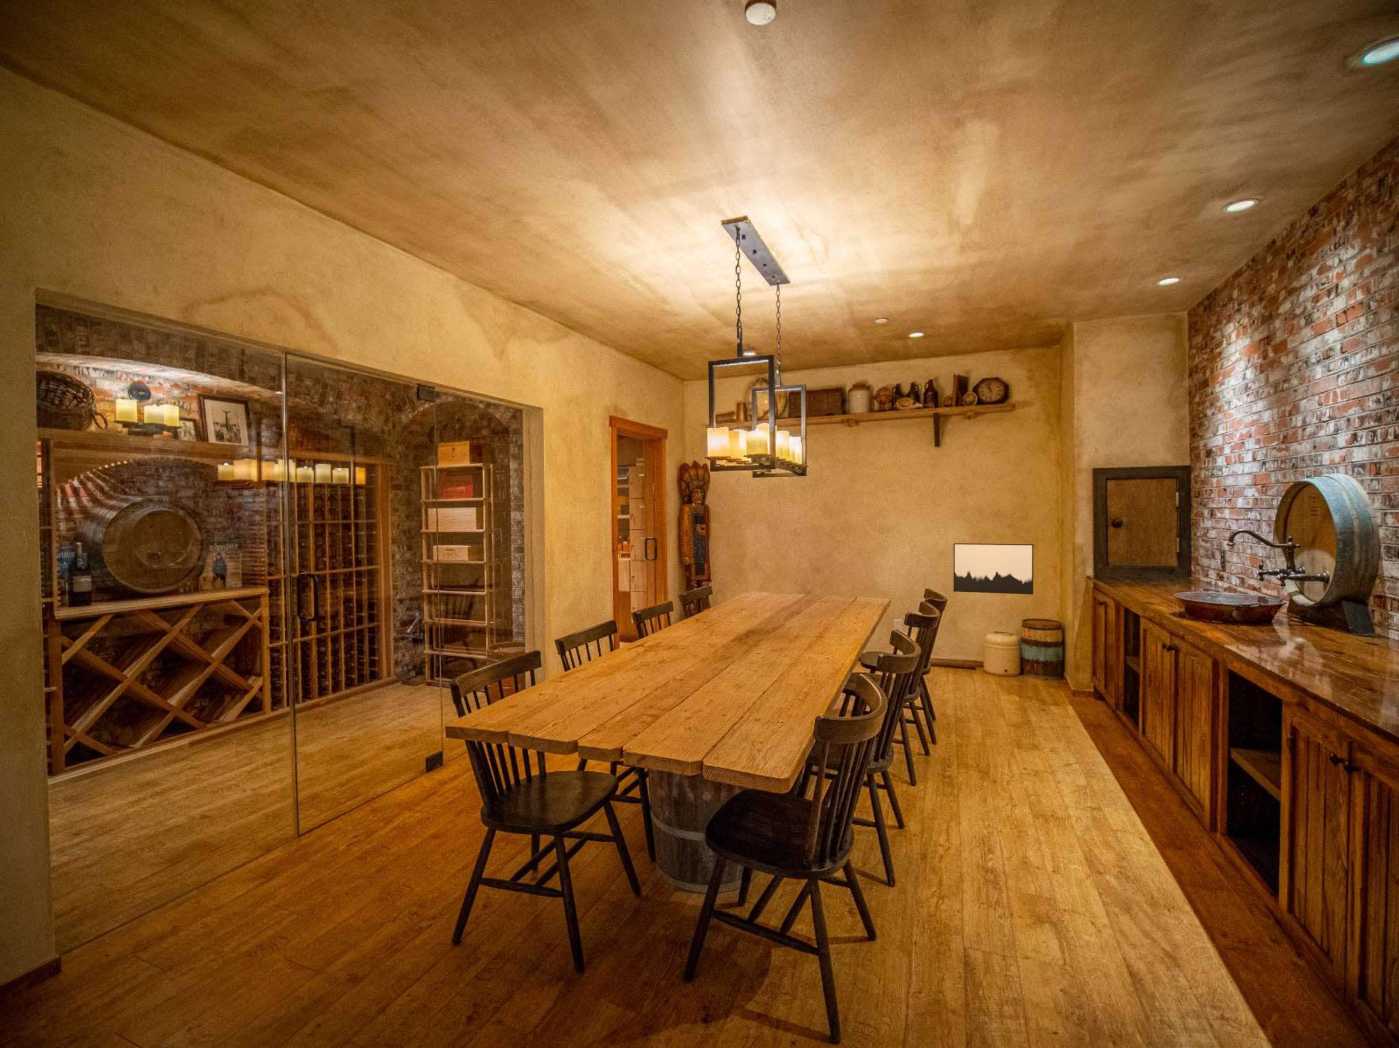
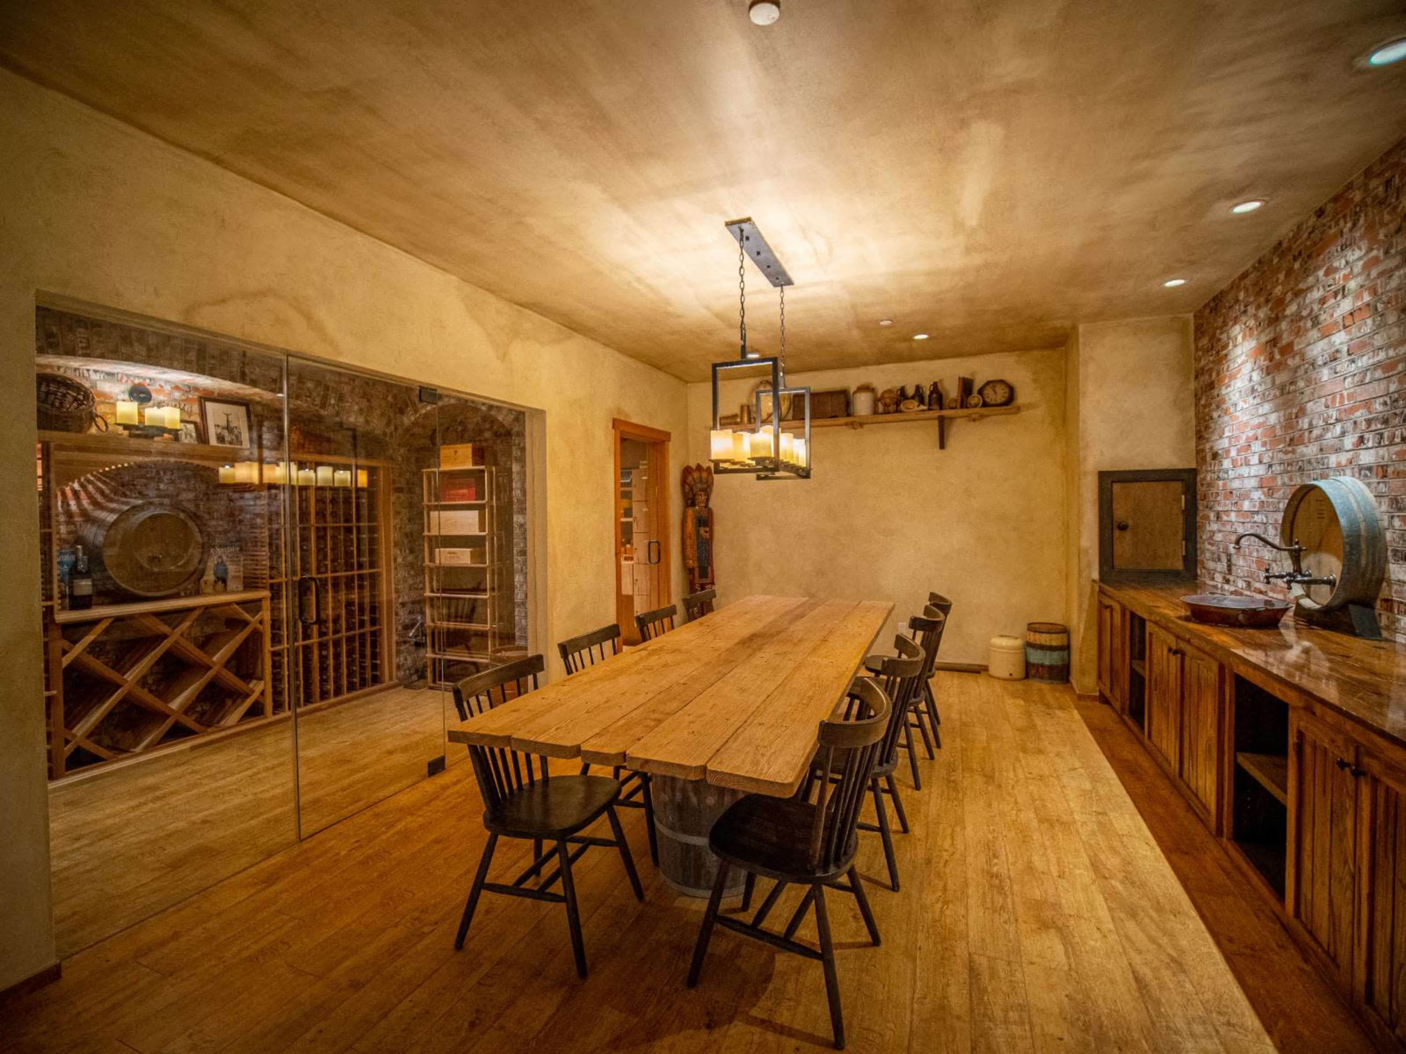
- wall art (993, 568)
